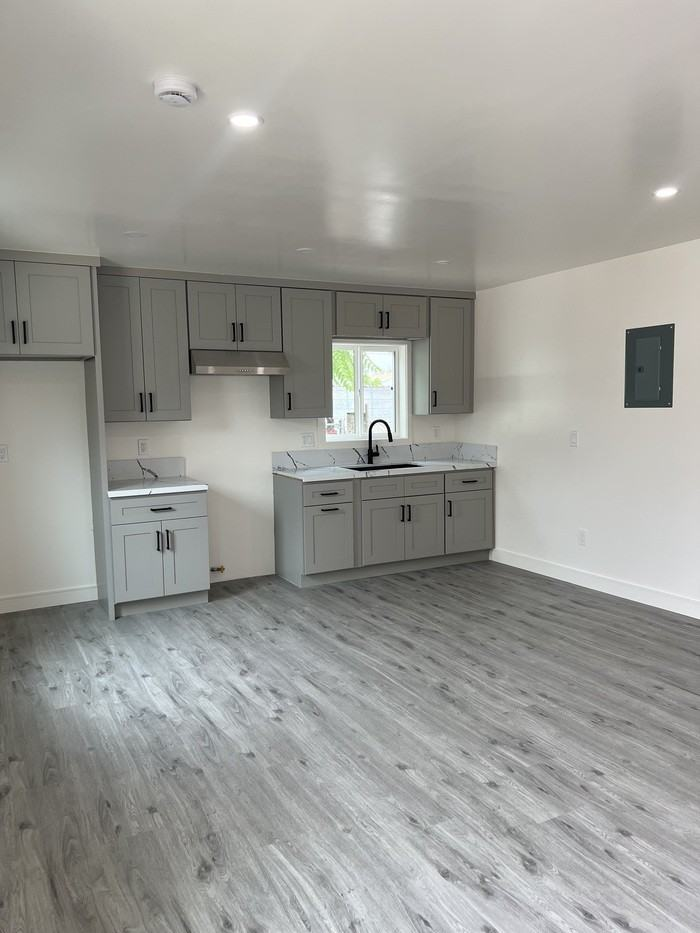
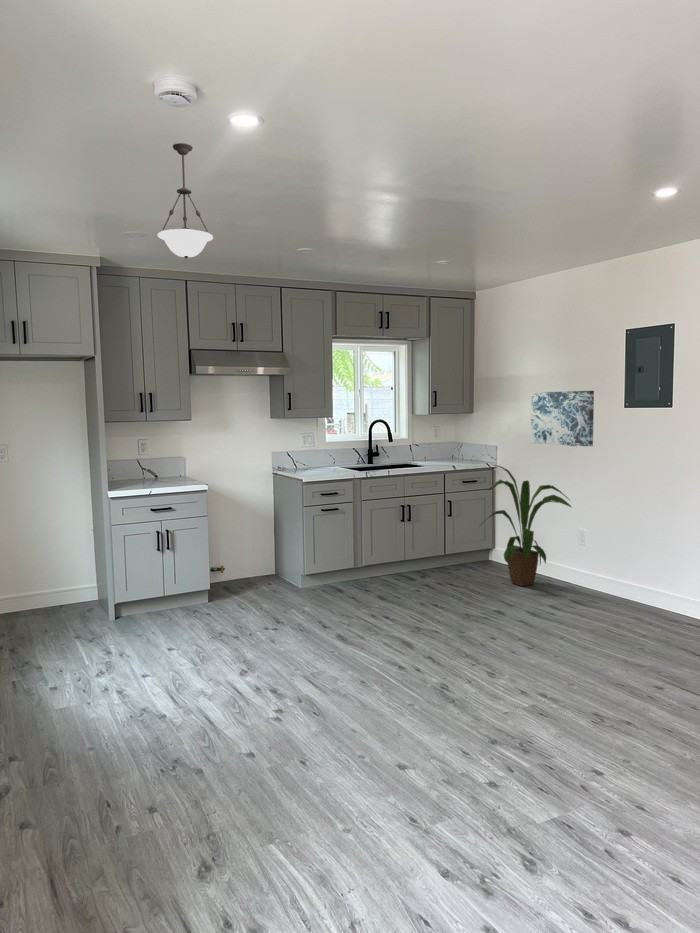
+ house plant (529, 527)
+ wall art (560, 418)
+ pendant light (184, 203)
